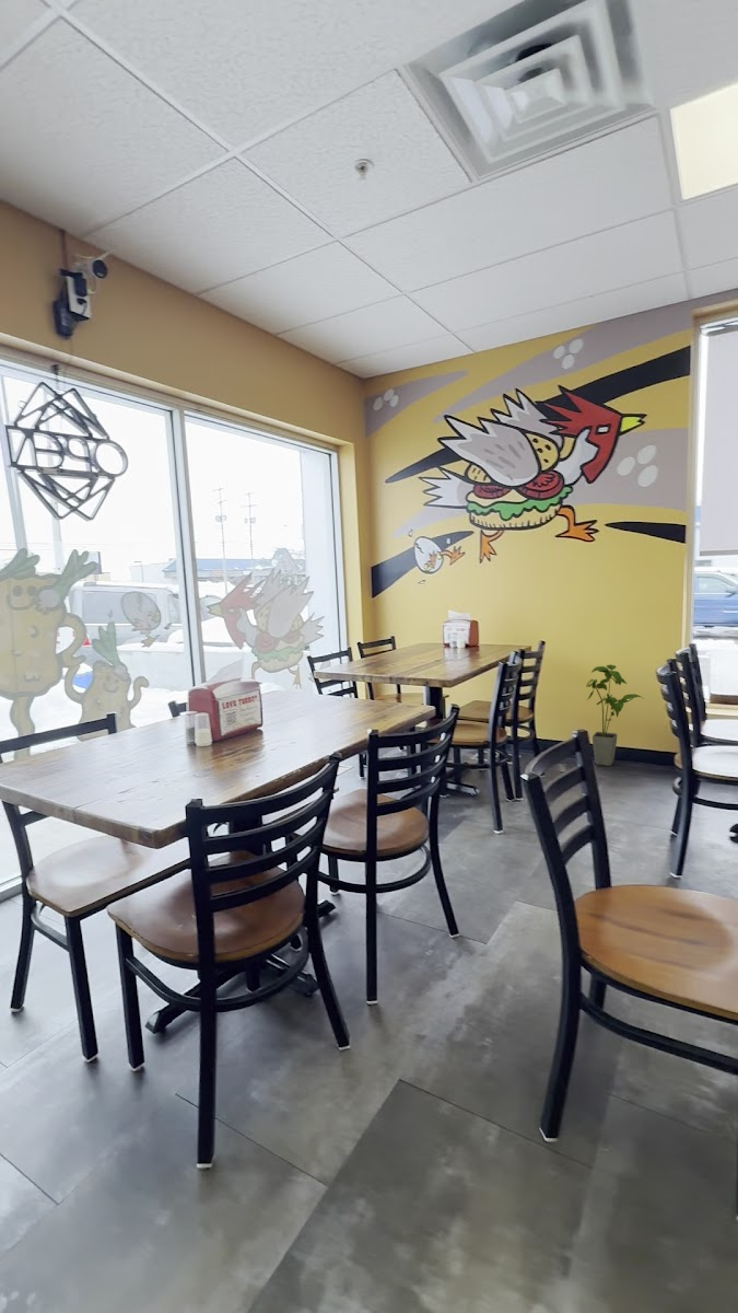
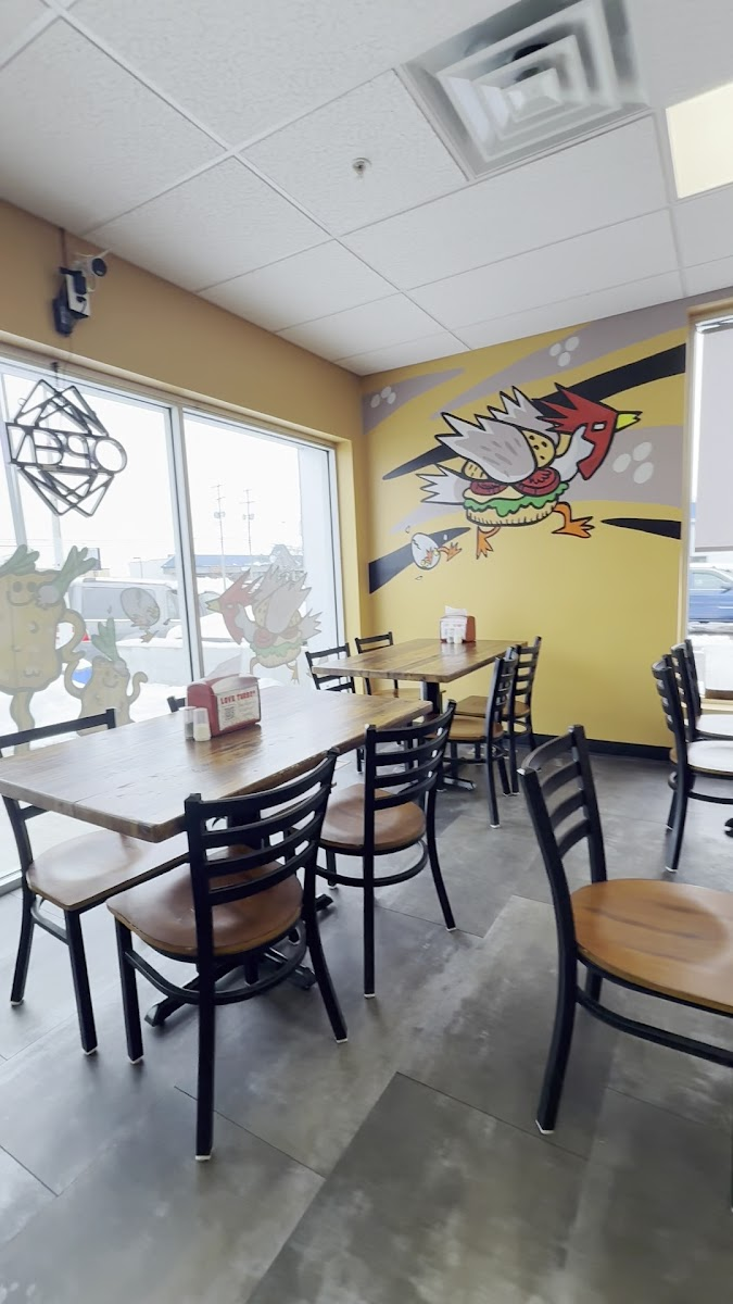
- house plant (611, 714)
